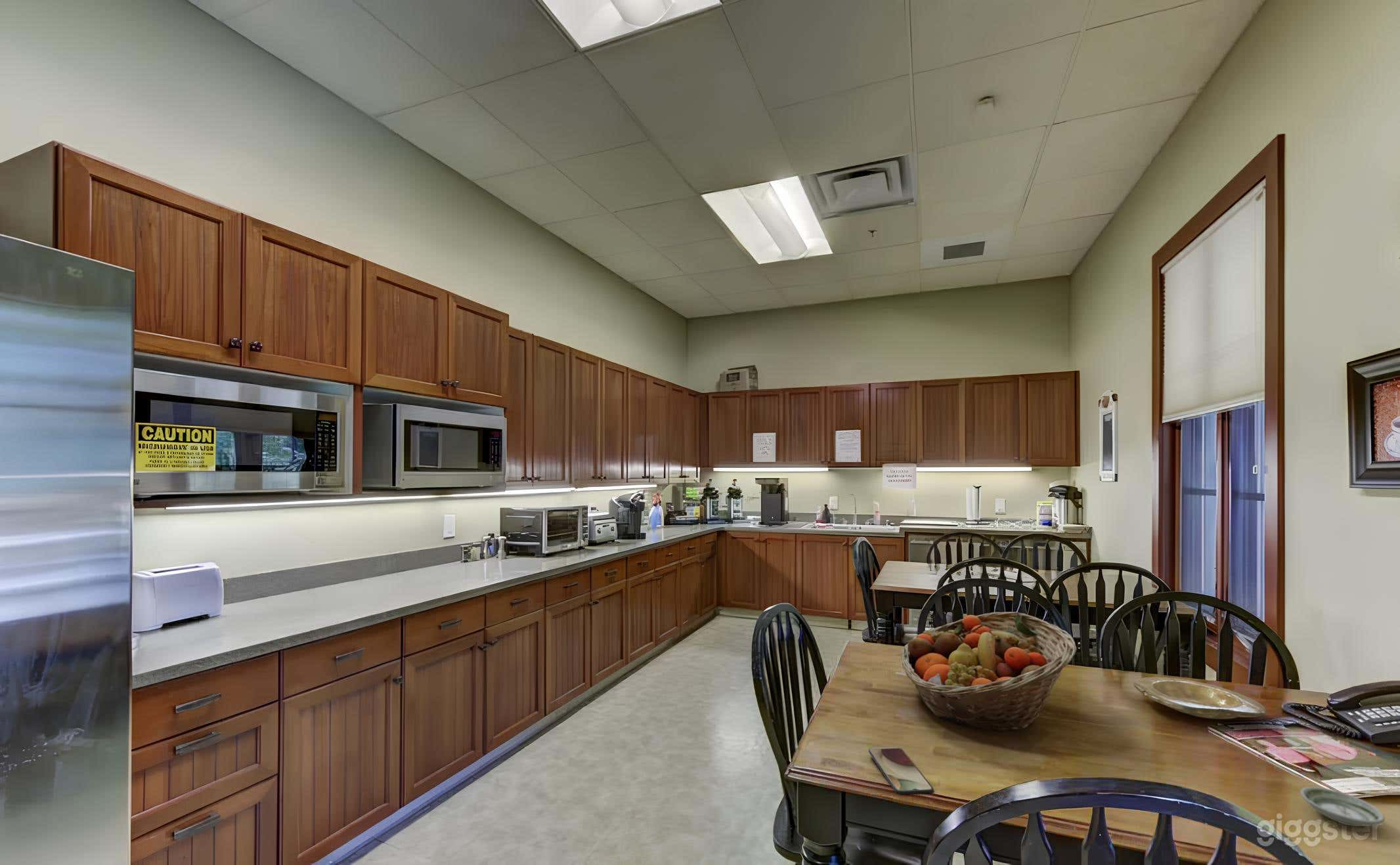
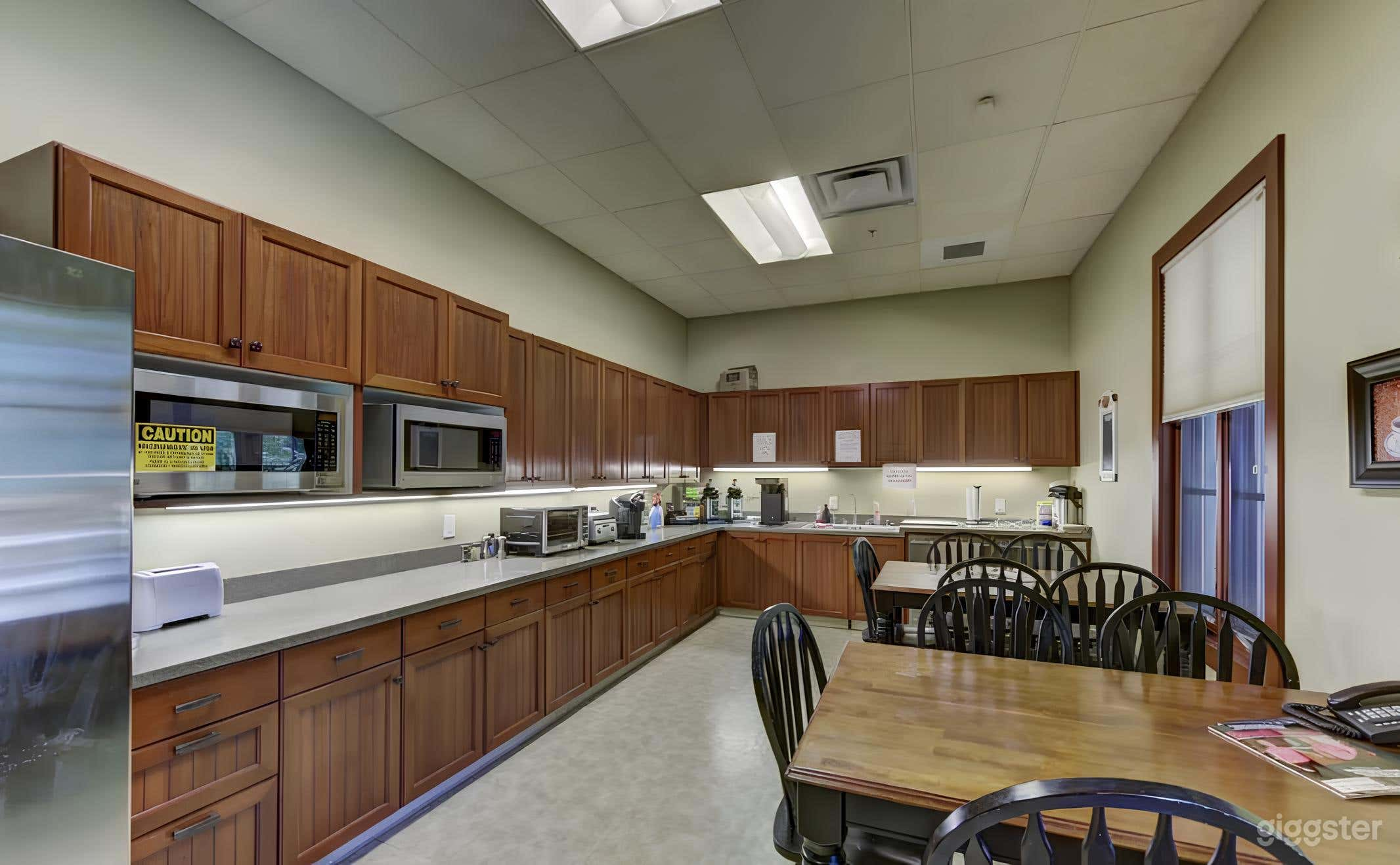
- fruit basket (982, 663)
- smartphone (899, 769)
- plate (1196, 700)
- saucer (1341, 810)
